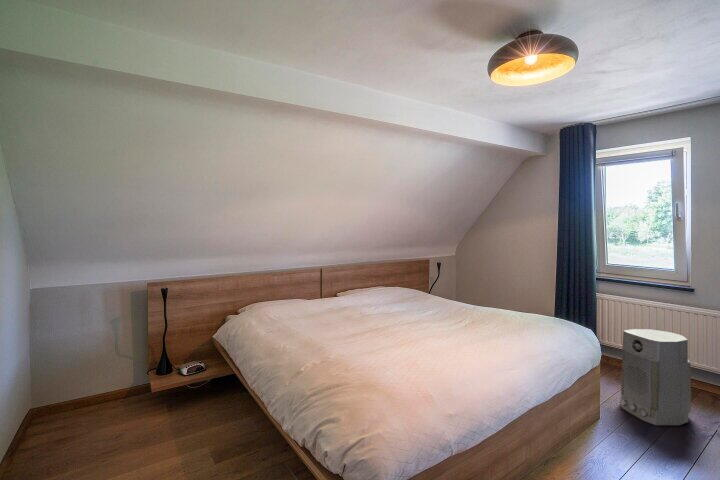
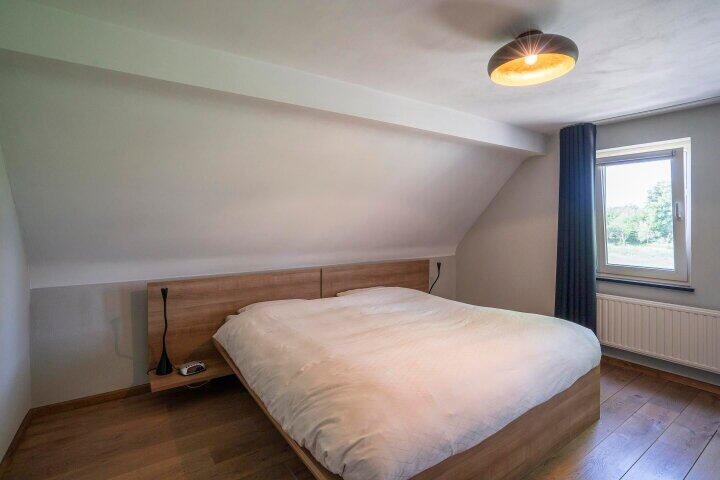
- air purifier (655, 373)
